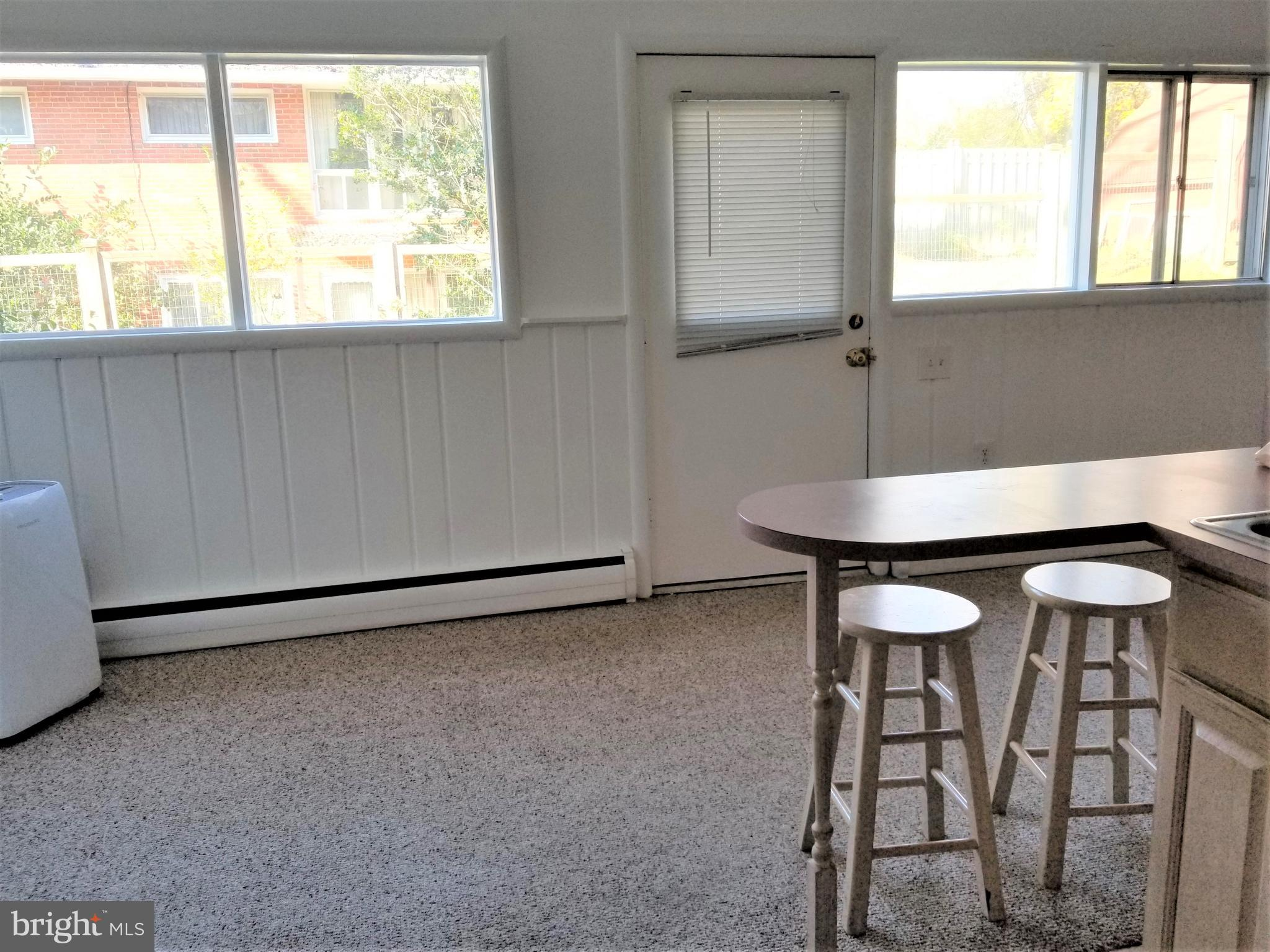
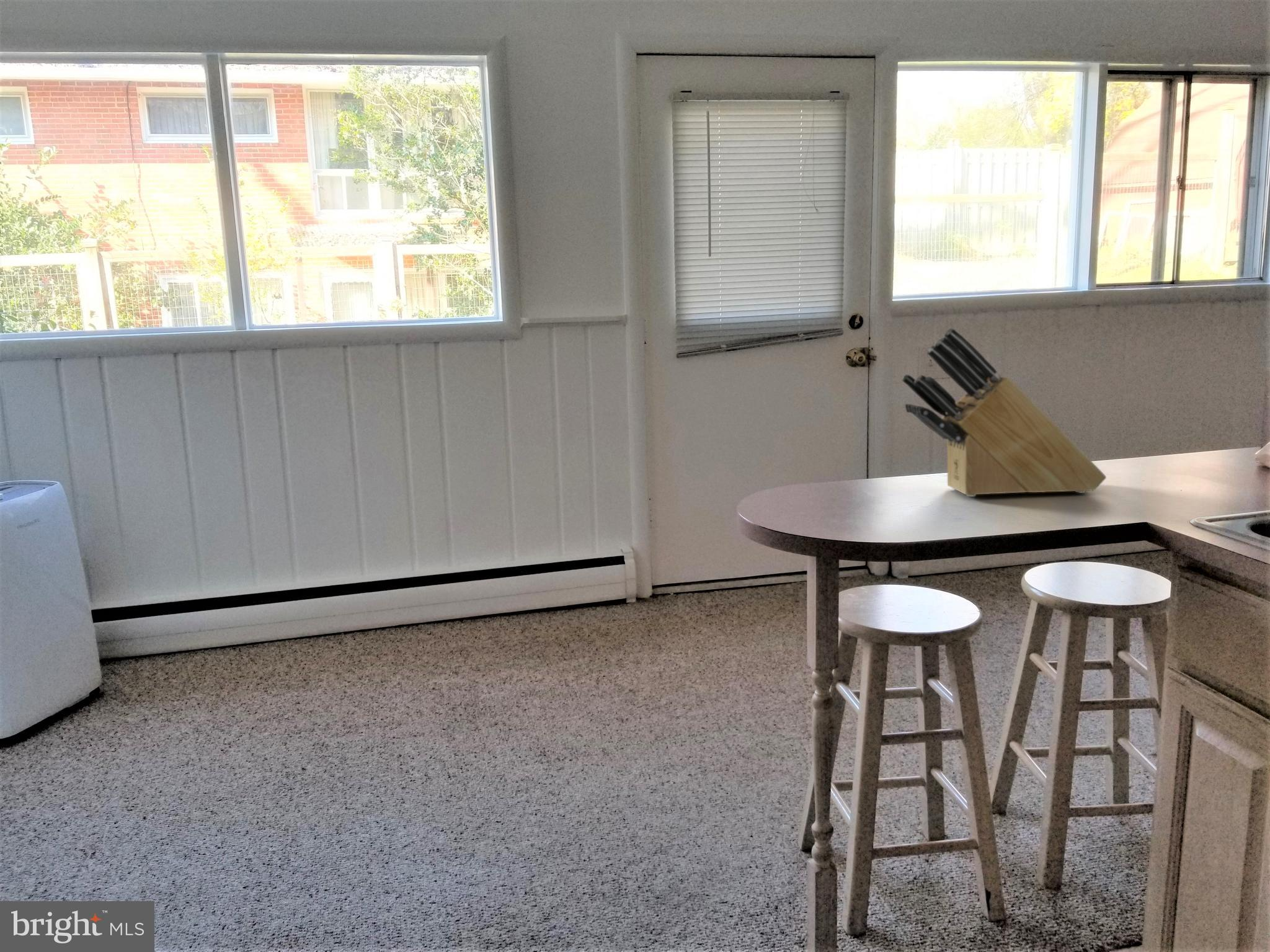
+ knife block (1001, 409)
